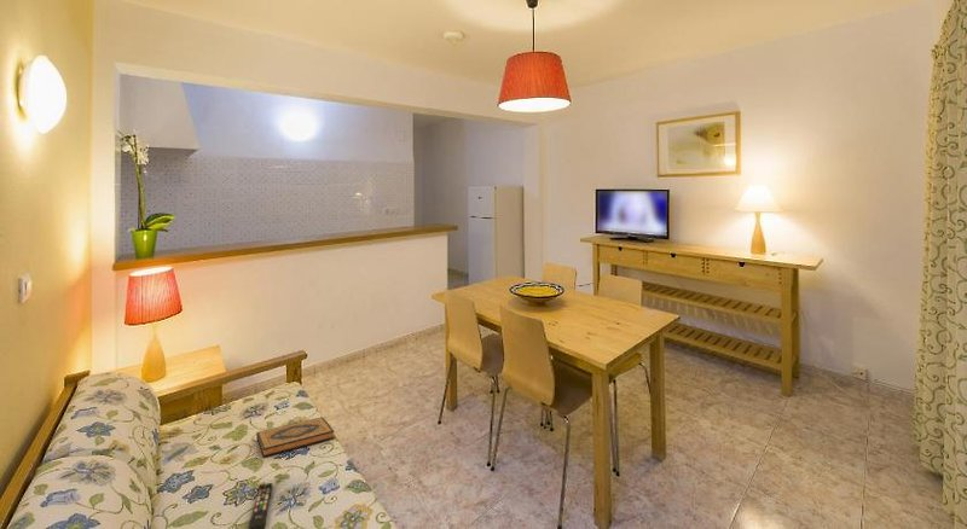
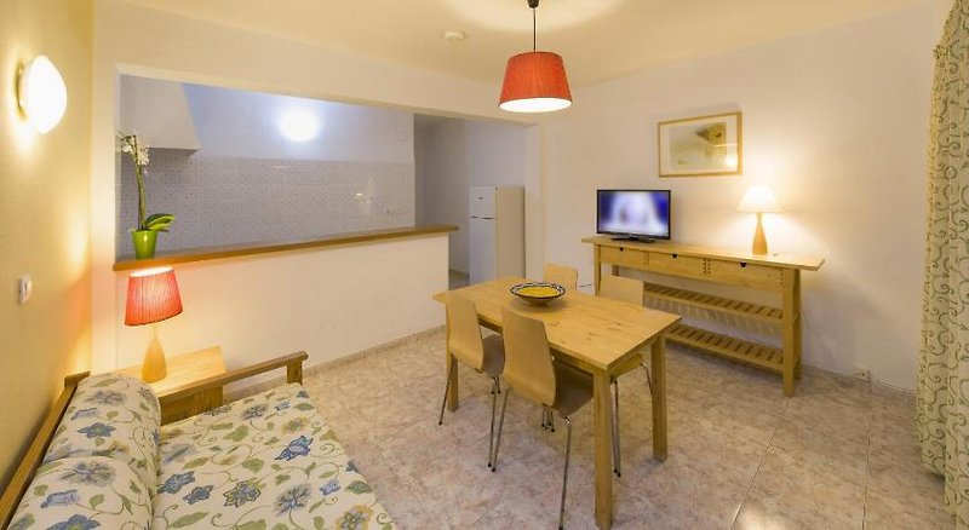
- remote control (261, 505)
- hardback book (295, 435)
